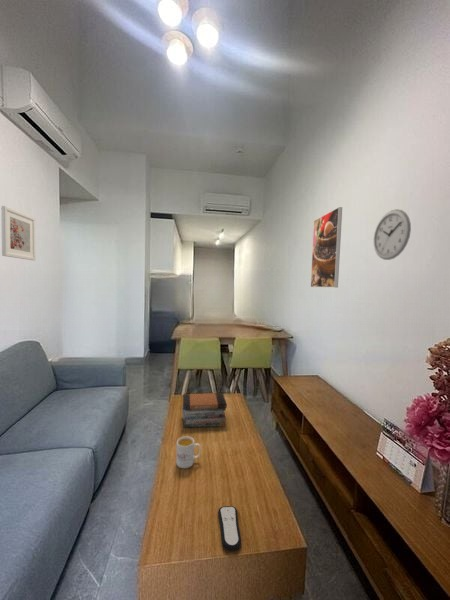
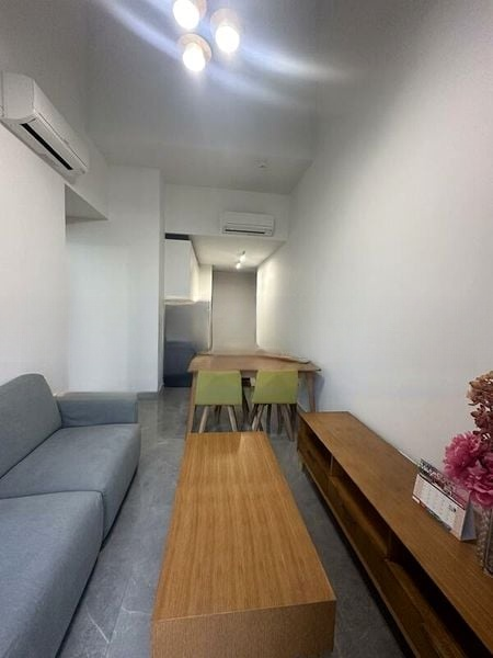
- book stack (203, 409)
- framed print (324, 251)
- mug (188, 451)
- remote control (229, 526)
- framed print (19, 235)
- wall clock (389, 235)
